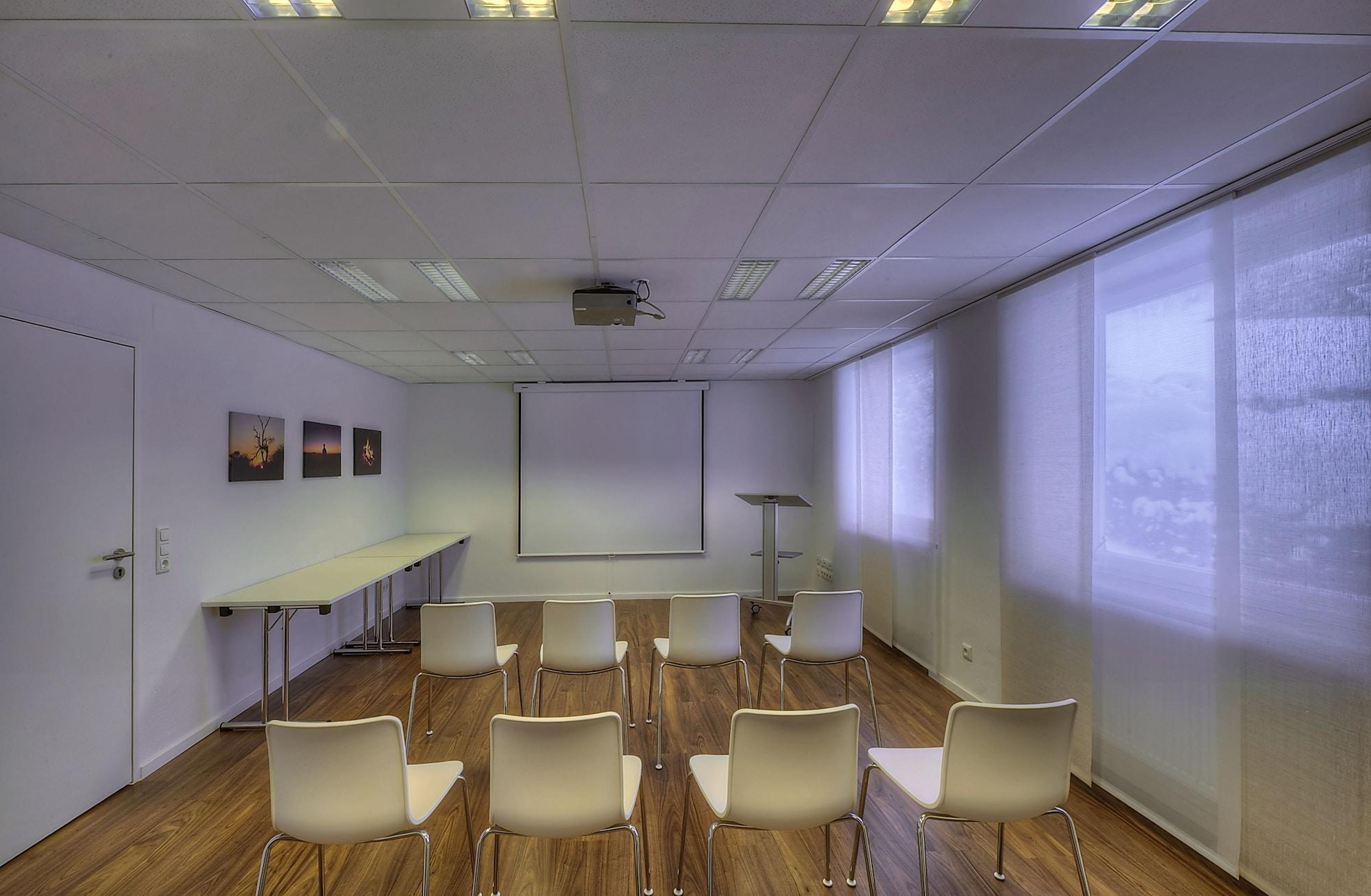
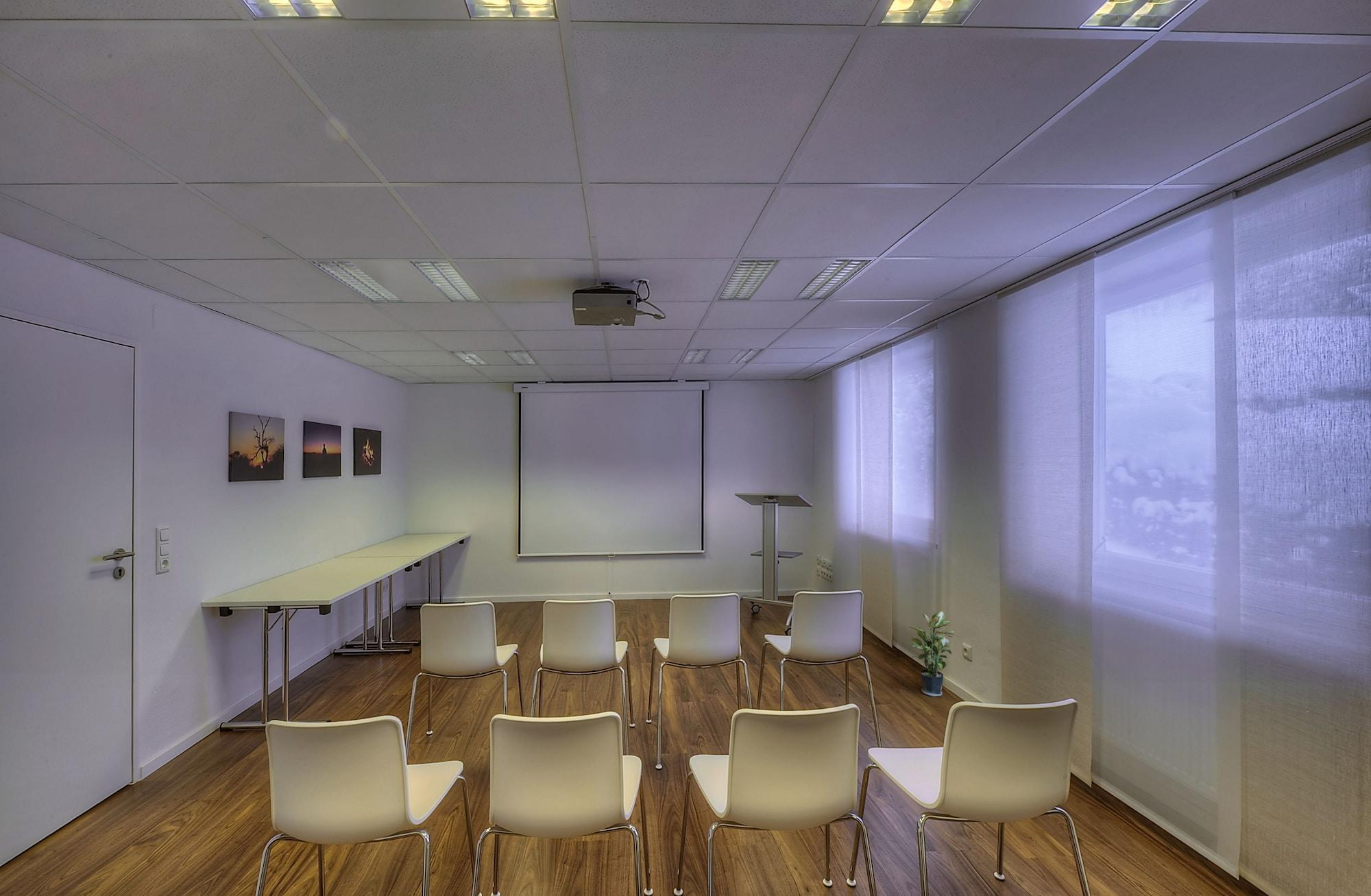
+ potted plant (933, 651)
